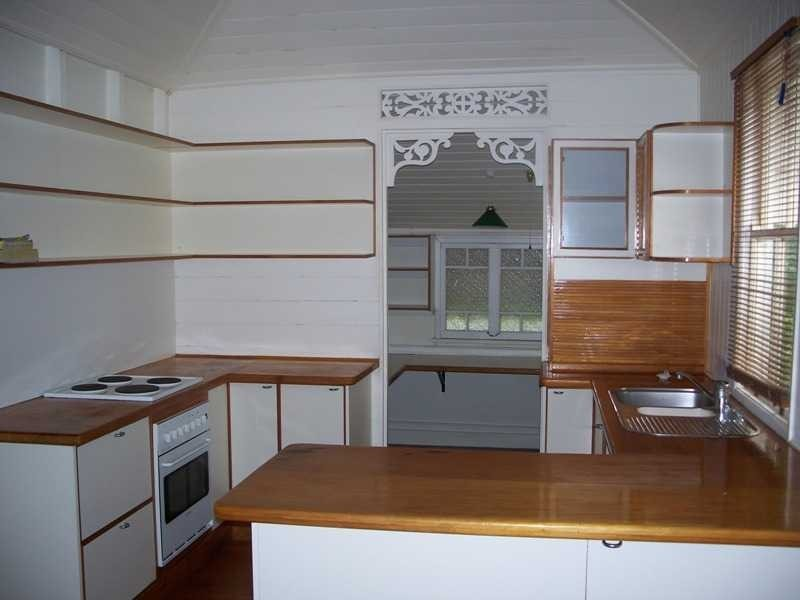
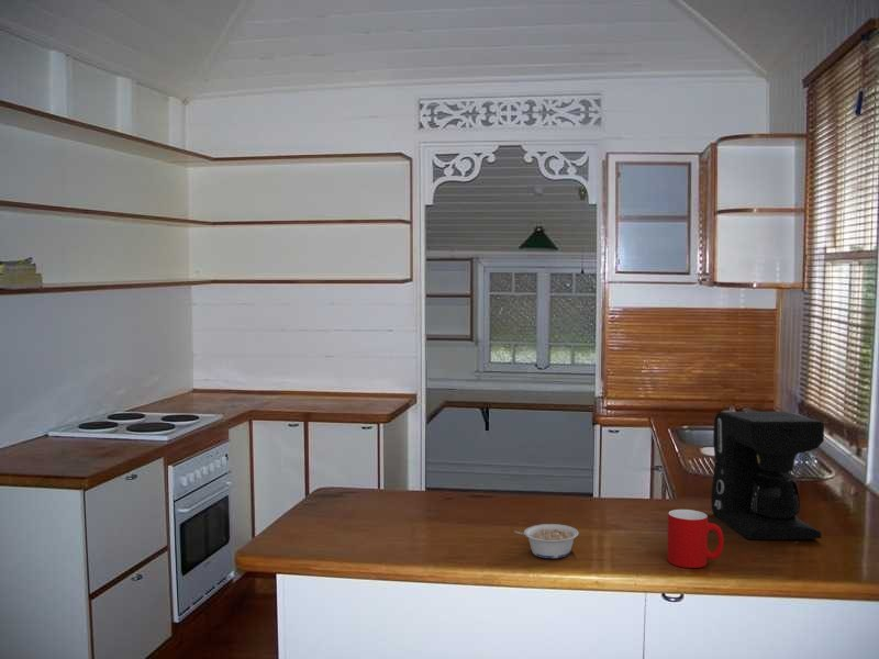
+ legume (549, 540)
+ cup (694, 538)
+ coffee maker (765, 471)
